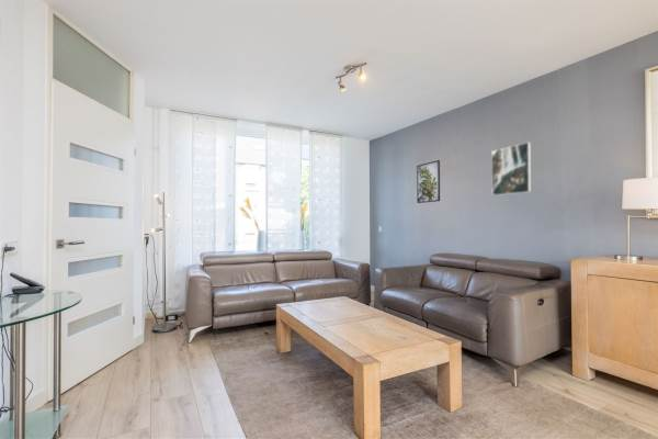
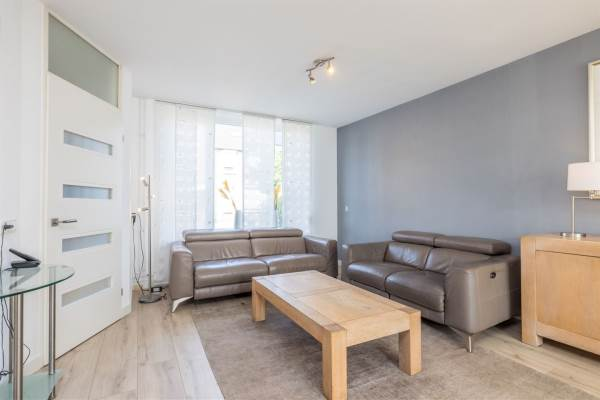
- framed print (428, 182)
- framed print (510, 170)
